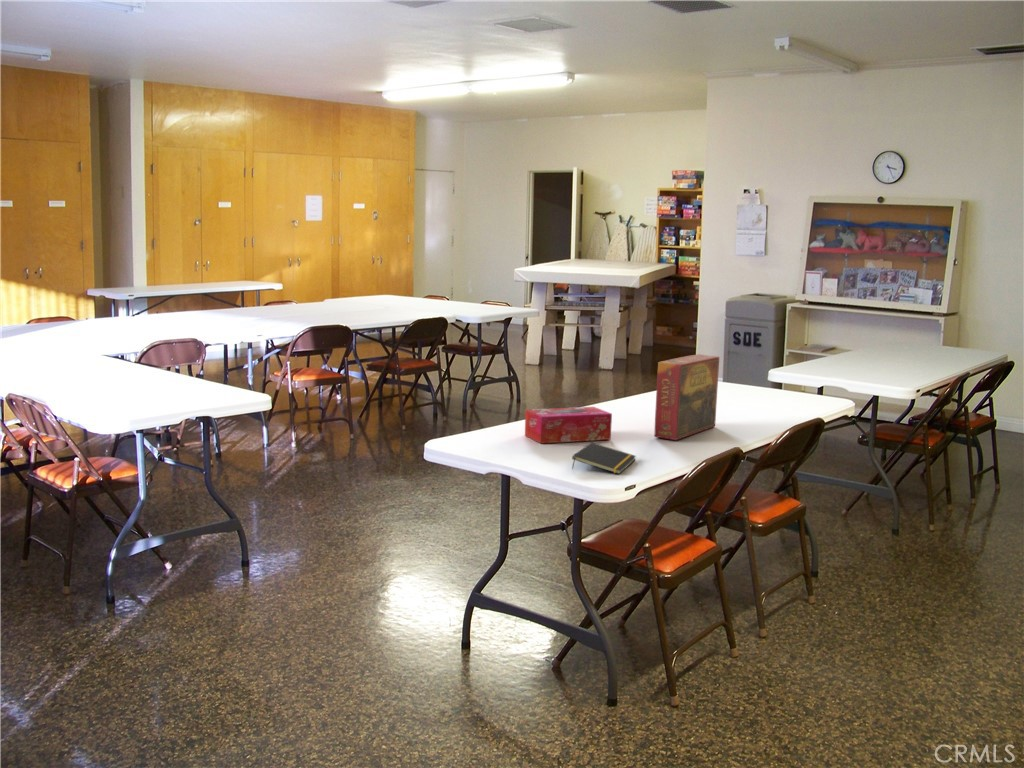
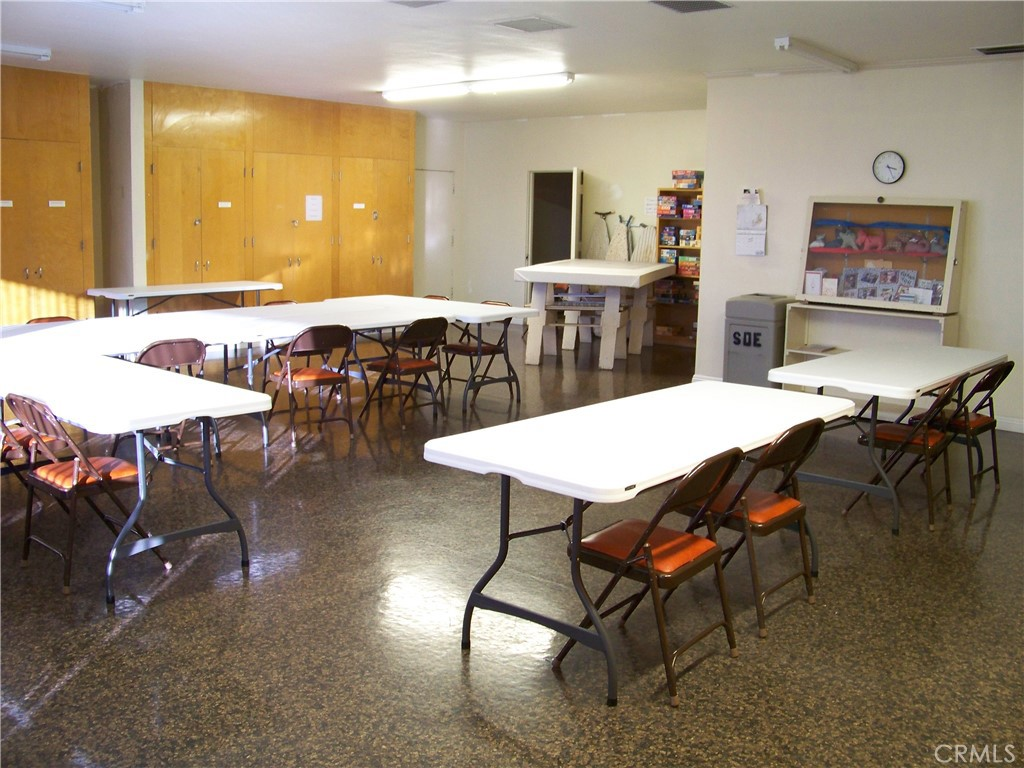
- tissue box (568, 424)
- notepad (604, 457)
- board game (687, 395)
